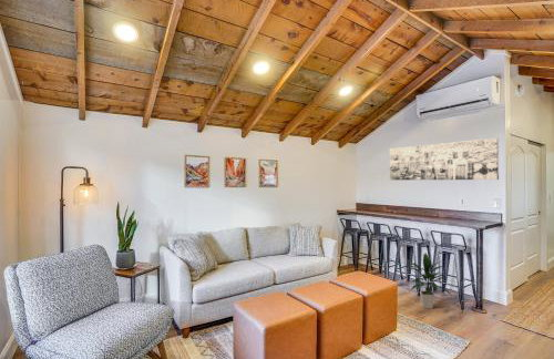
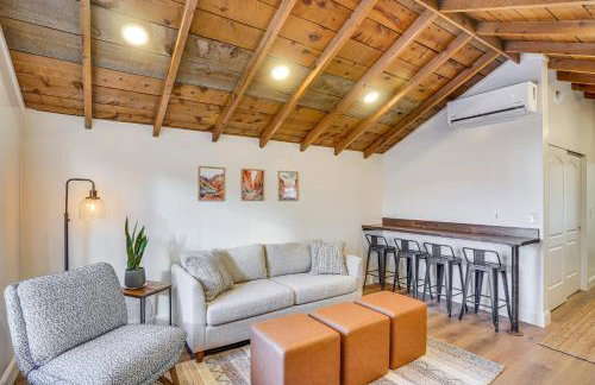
- indoor plant (429, 281)
- wall art (435, 162)
